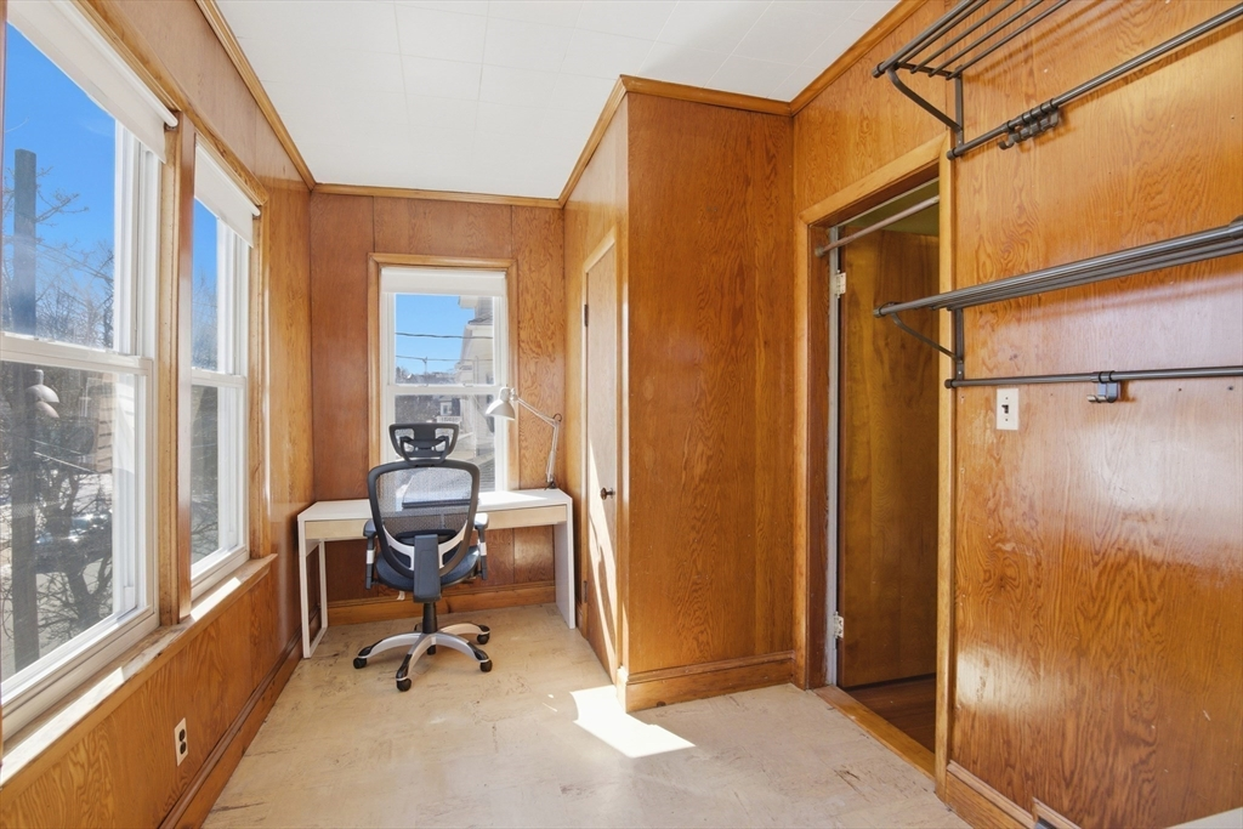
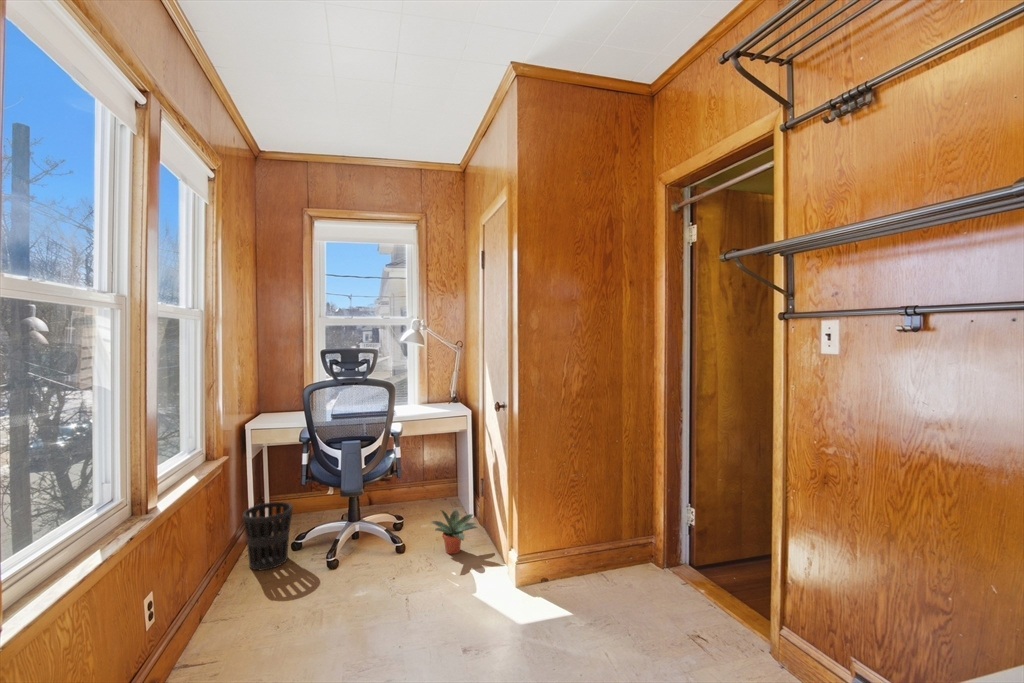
+ wastebasket (268, 535)
+ potted plant (453, 530)
